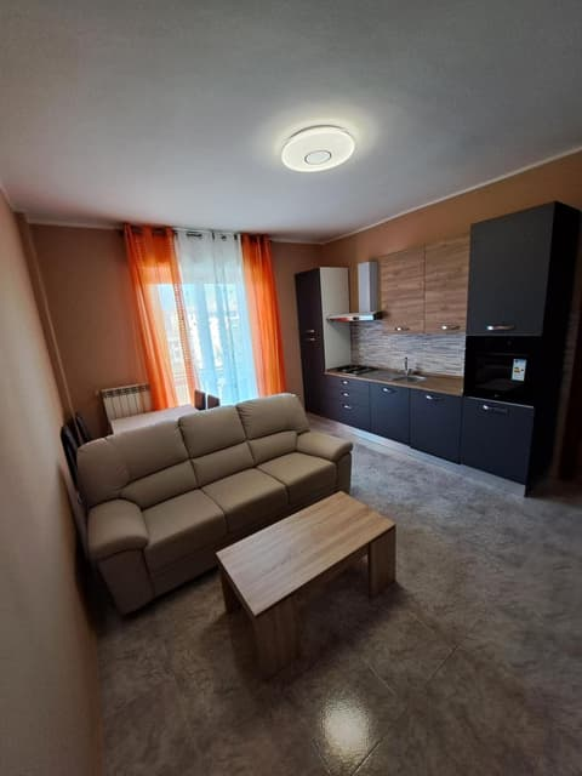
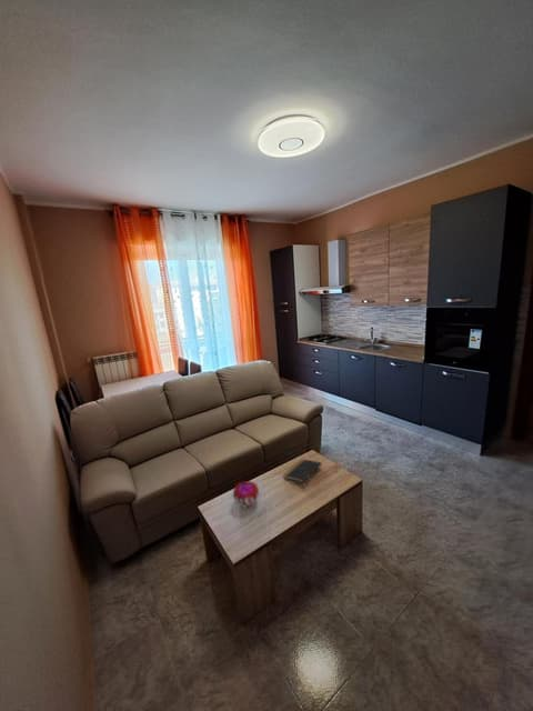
+ decorative bowl (245, 495)
+ notepad (302, 469)
